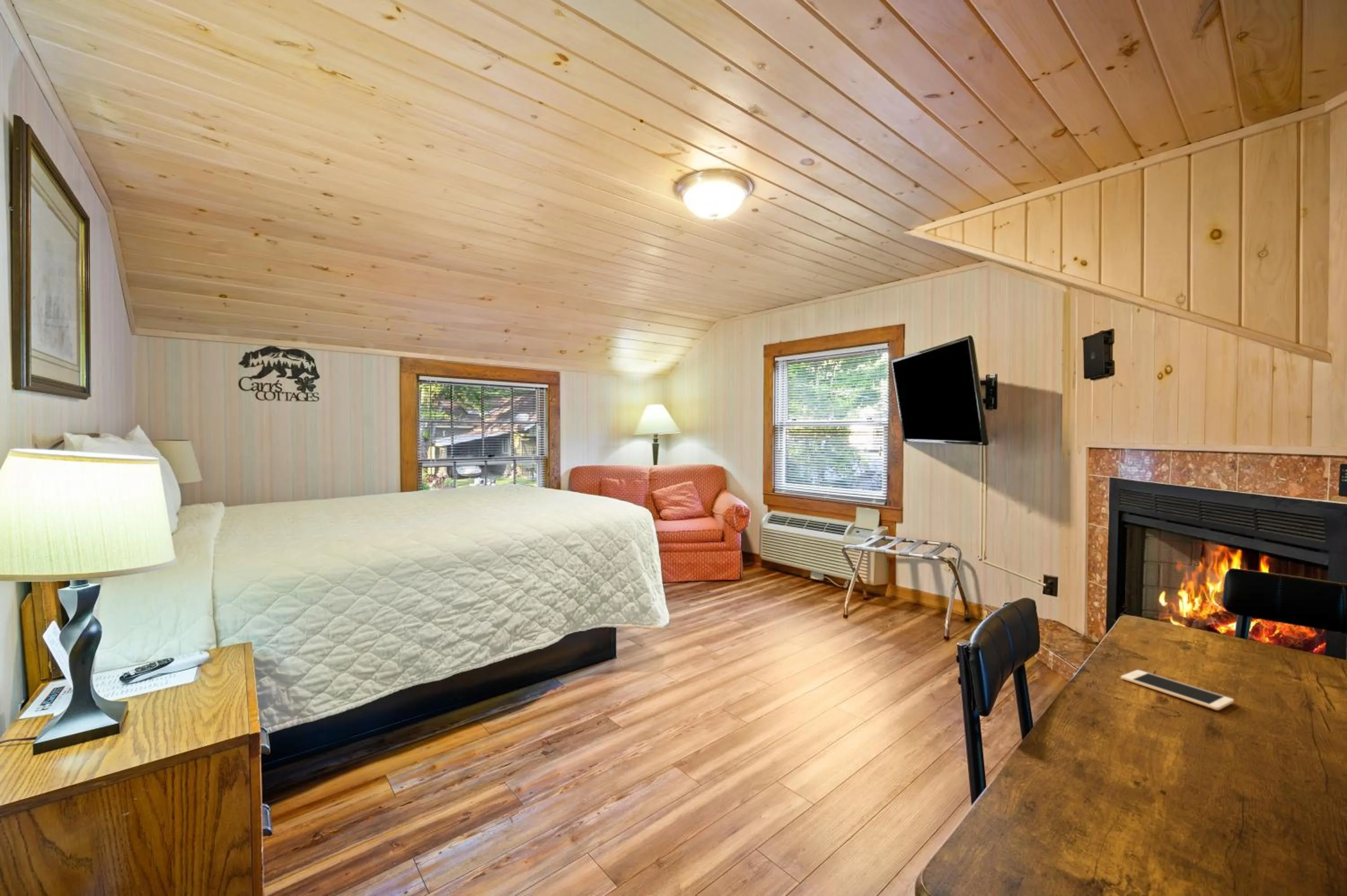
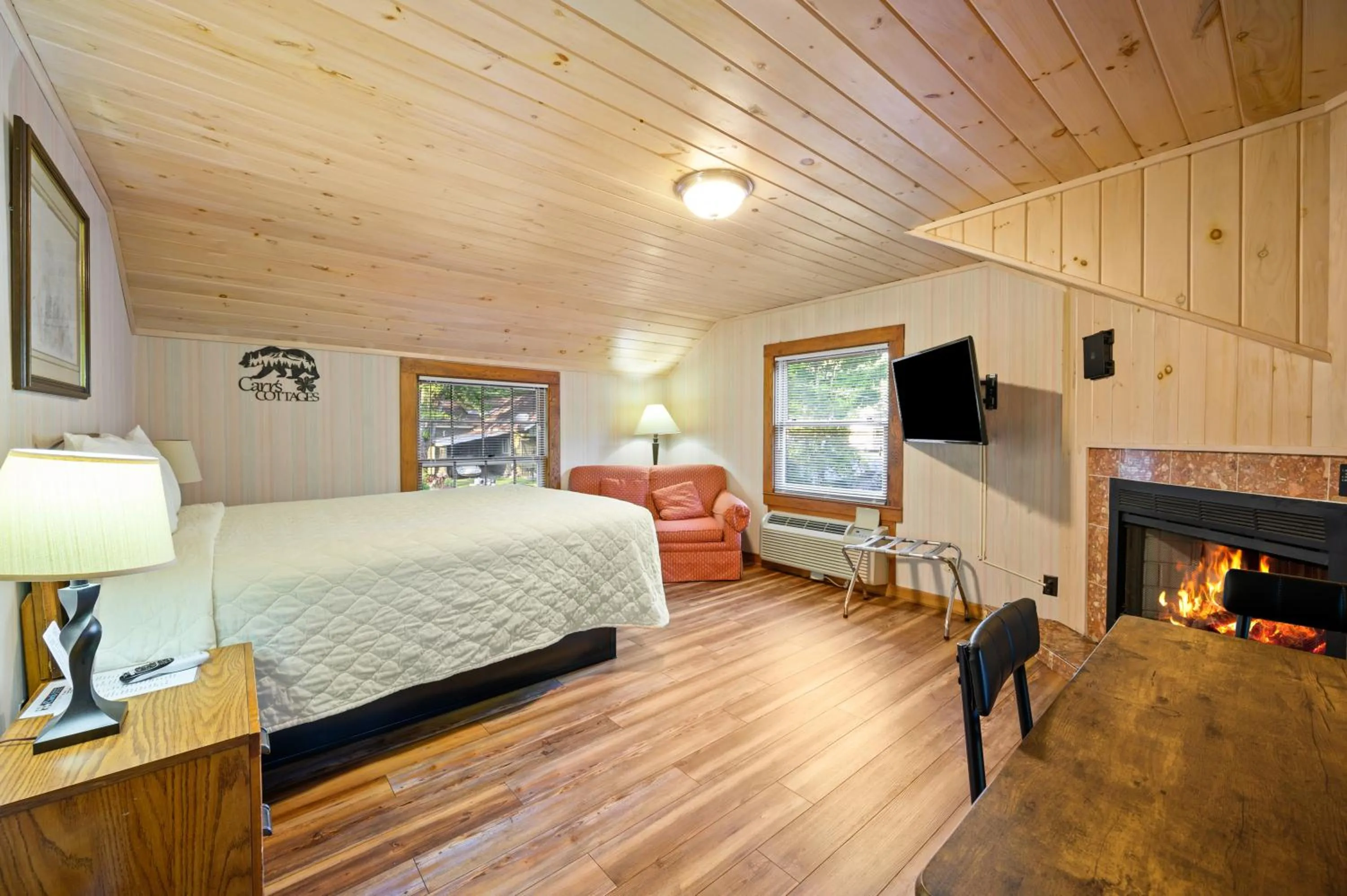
- cell phone (1175, 688)
